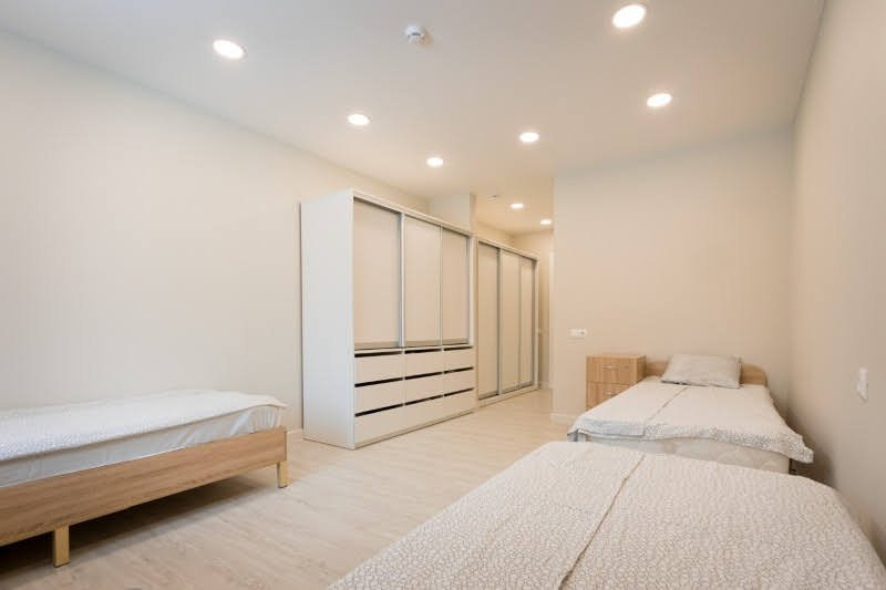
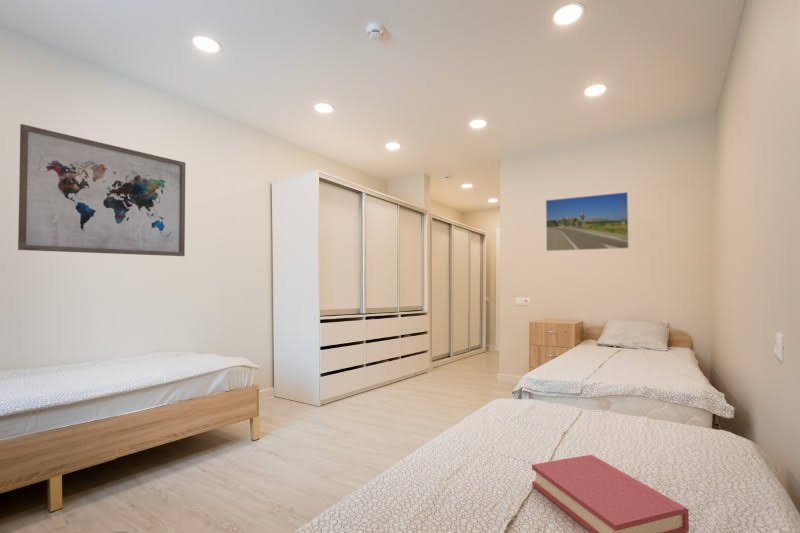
+ wall art (114, 199)
+ hardback book (602, 495)
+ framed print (585, 223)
